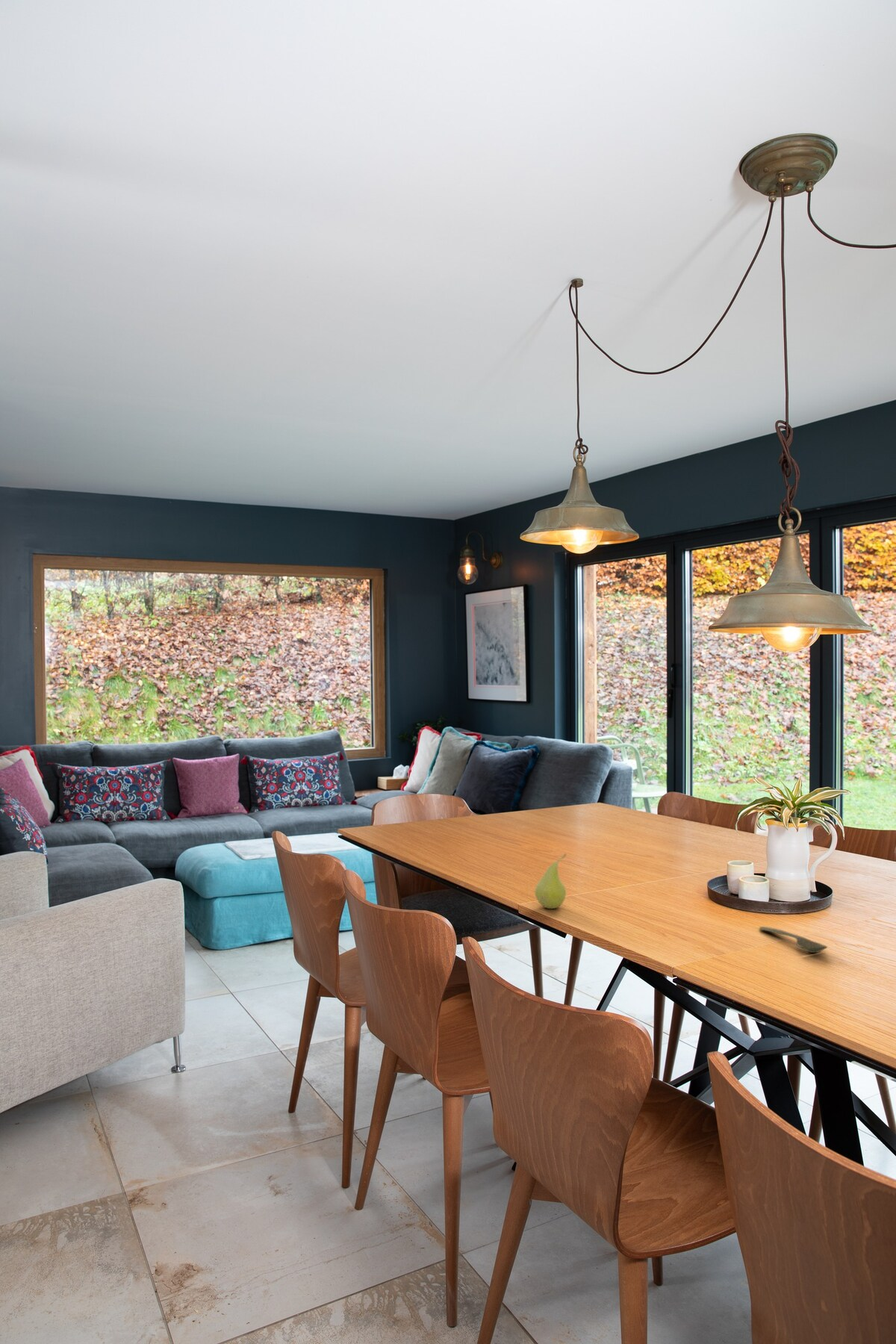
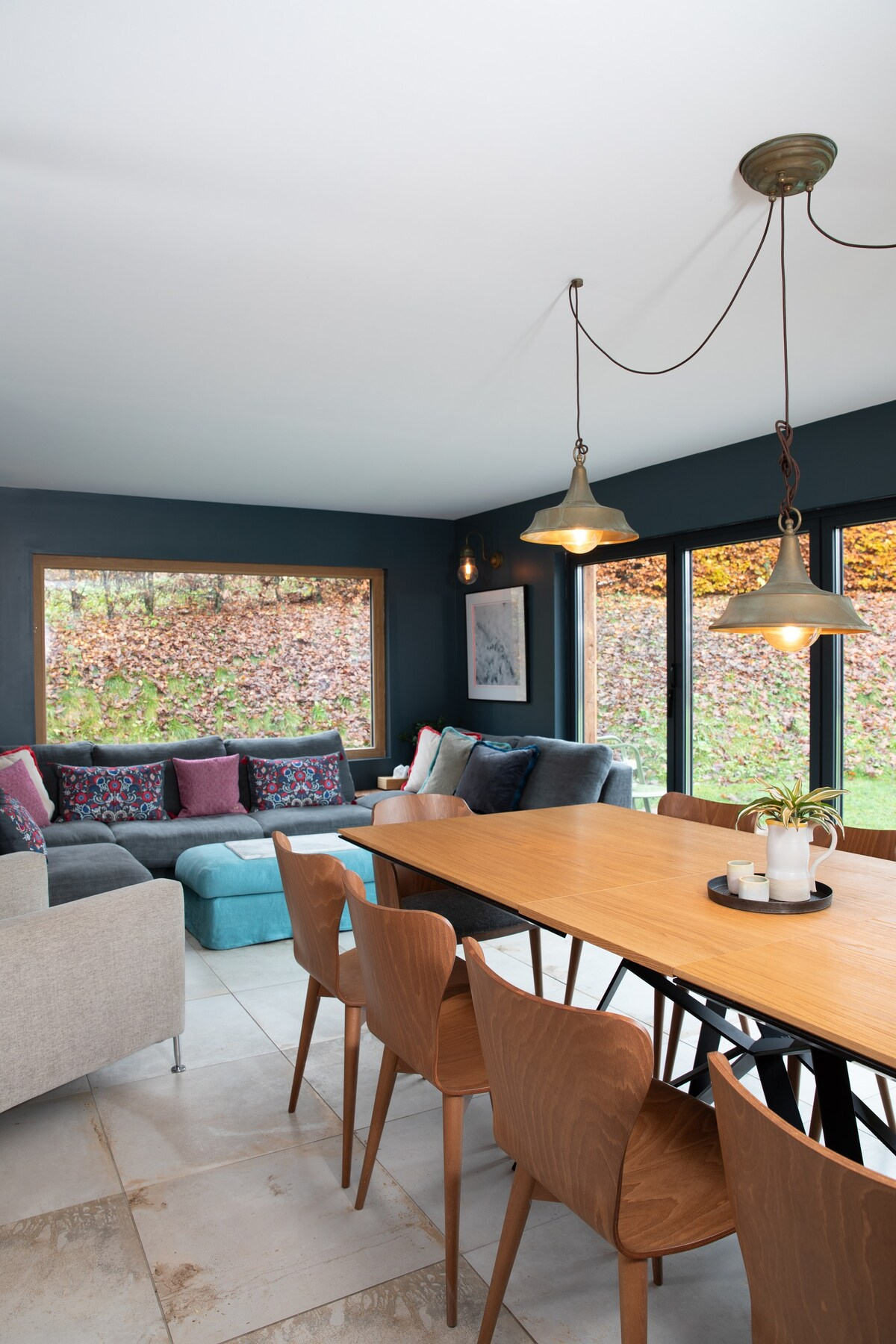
- fruit (553, 881)
- spoon (791, 936)
